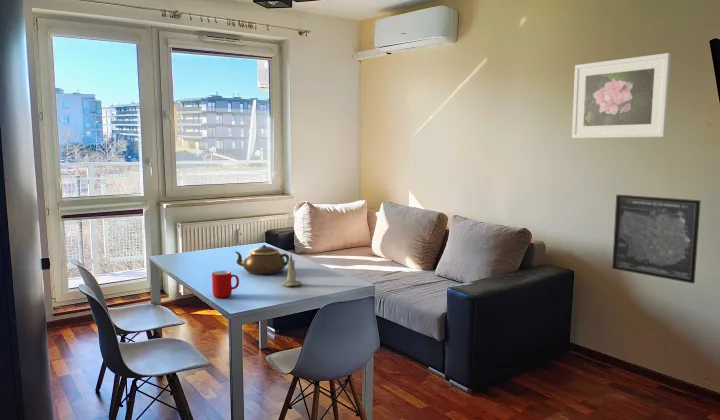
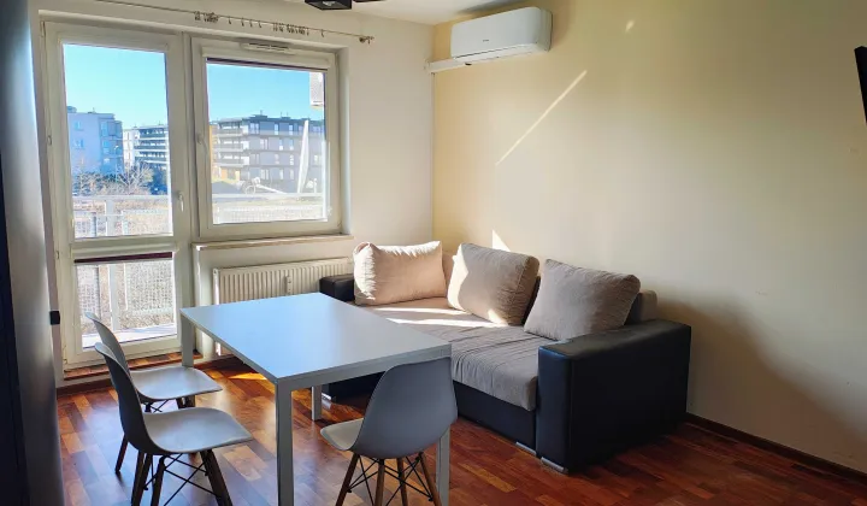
- wall art (653, 236)
- teapot (263, 258)
- cup (226, 283)
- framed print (617, 98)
- candle (292, 269)
